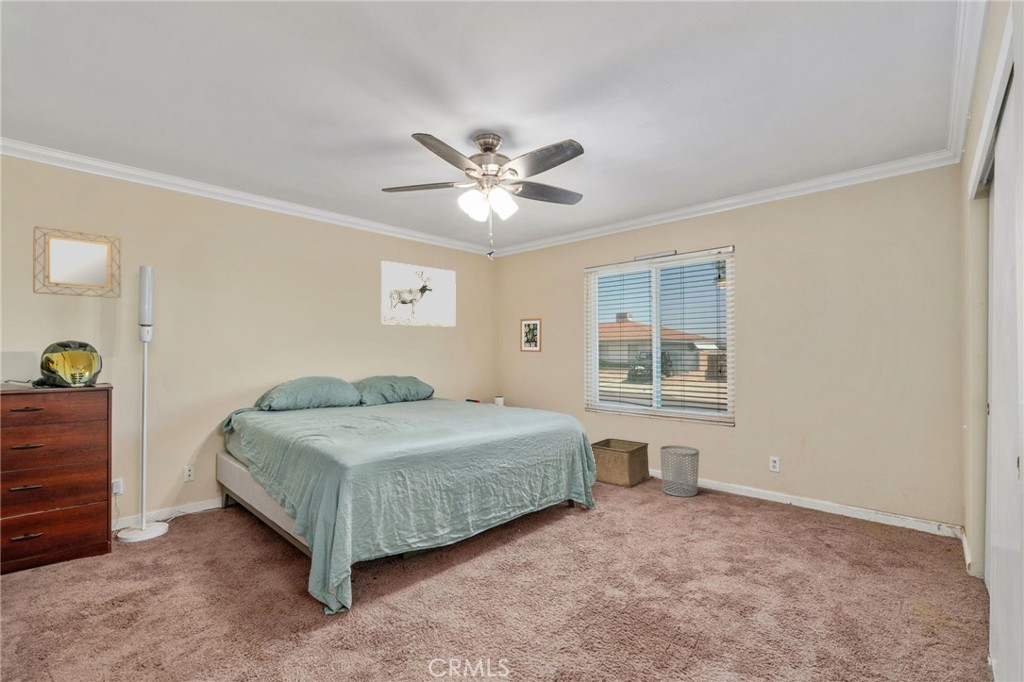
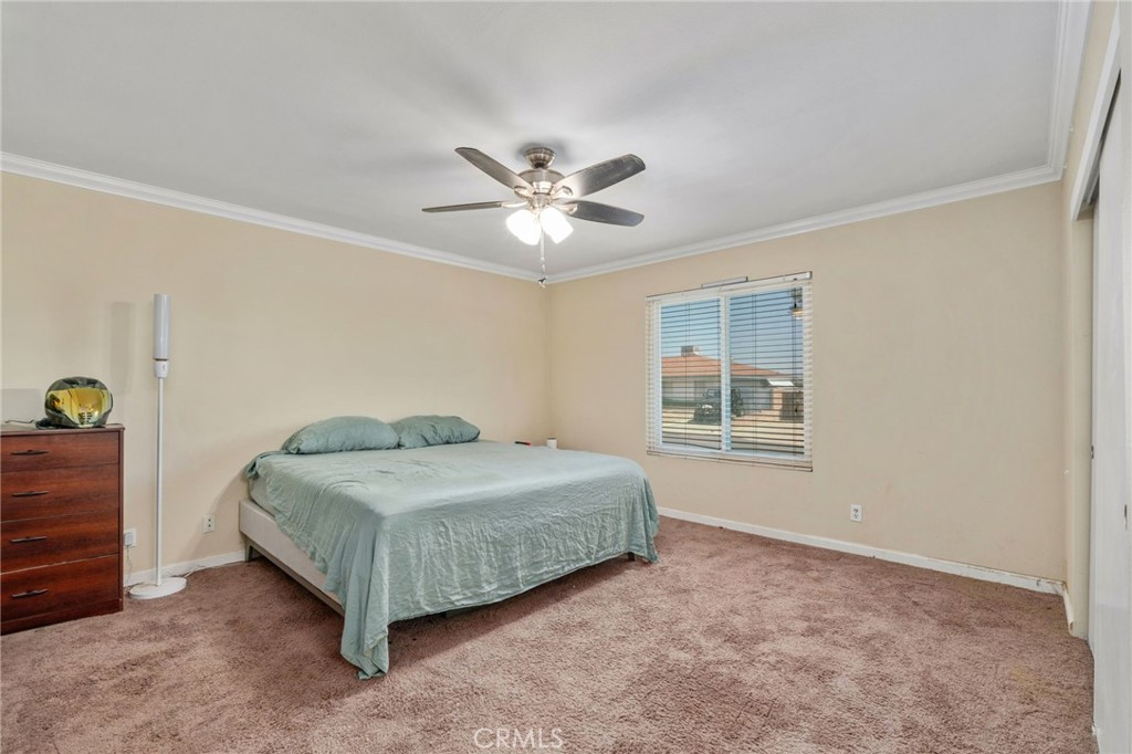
- wall art (530, 335)
- storage bin (619, 461)
- wall art (420, 296)
- waste bin (679, 470)
- home mirror (79, 263)
